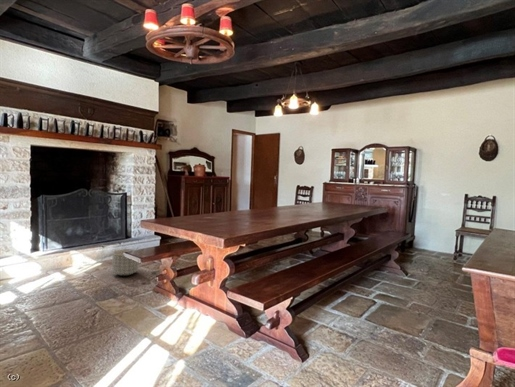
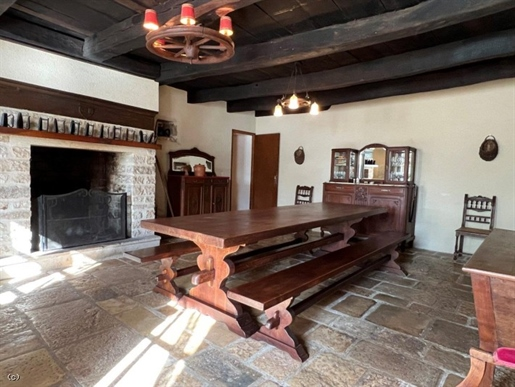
- planter (125, 263)
